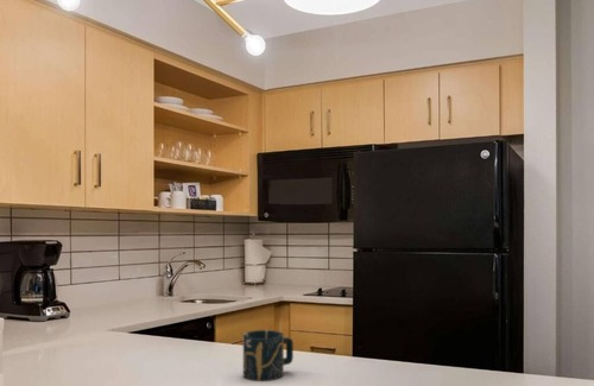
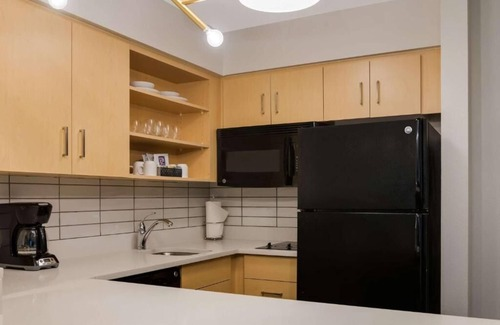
- cup (268, 353)
